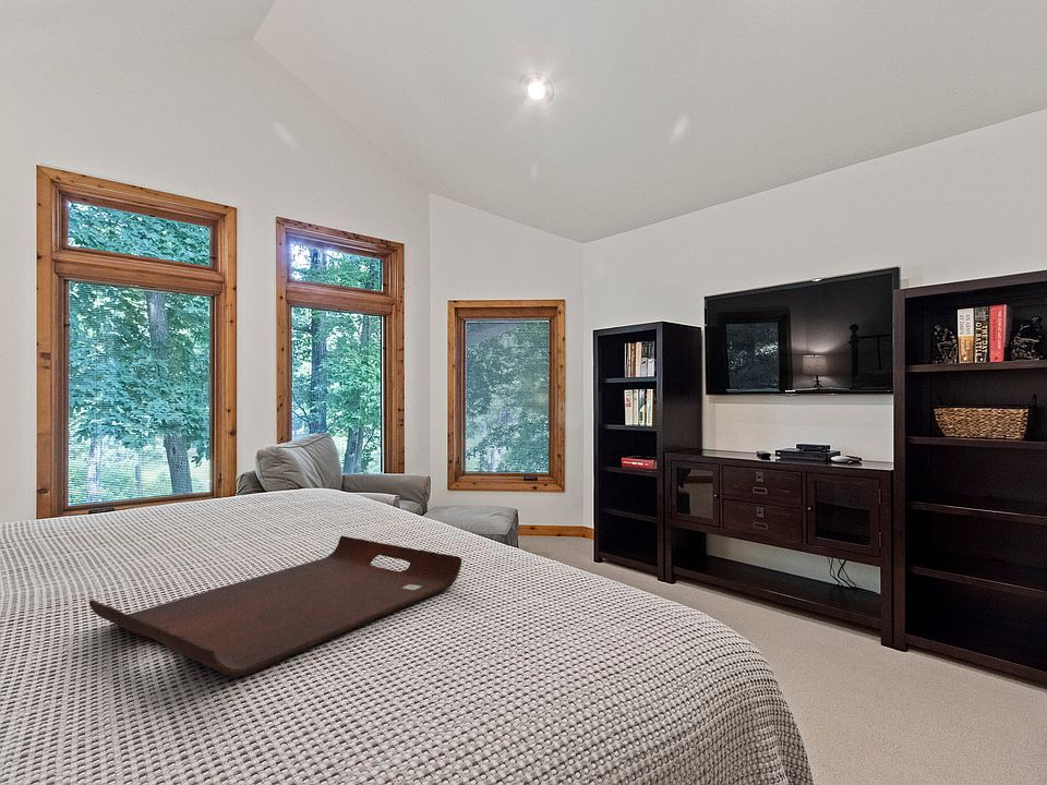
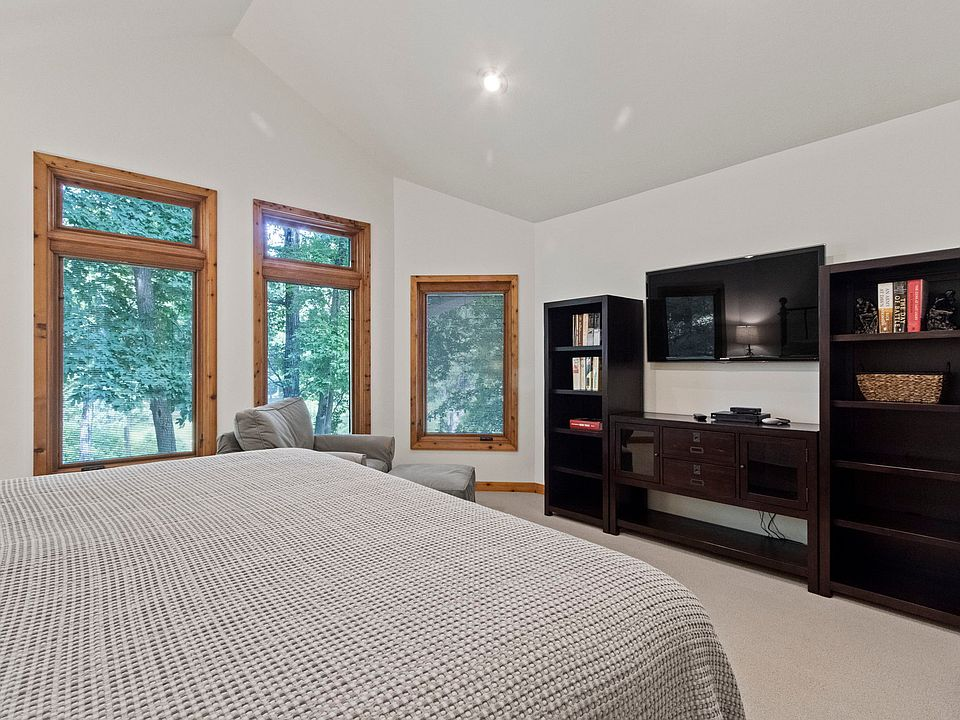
- serving tray (296, 589)
